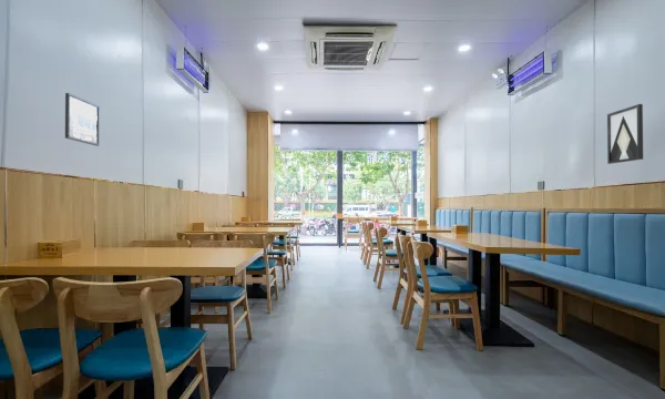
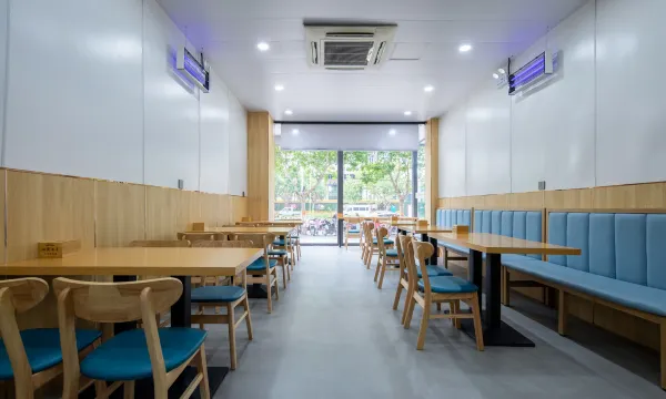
- wall art (624, 135)
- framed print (83, 121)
